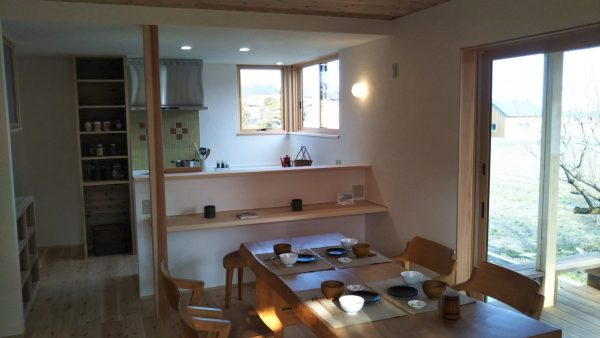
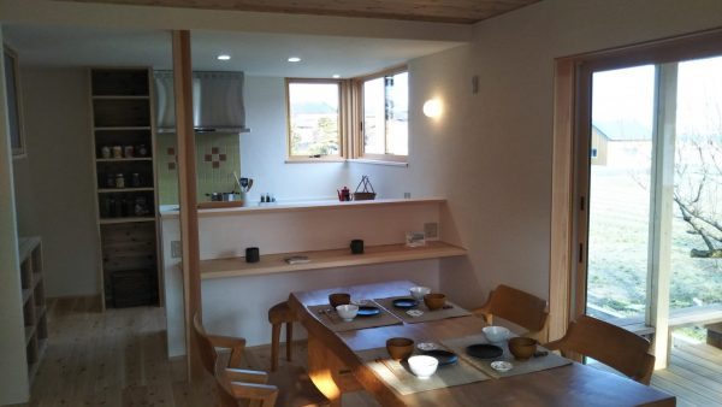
- mug (447, 304)
